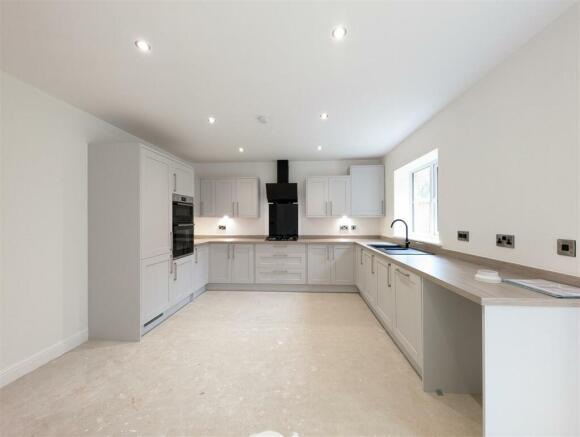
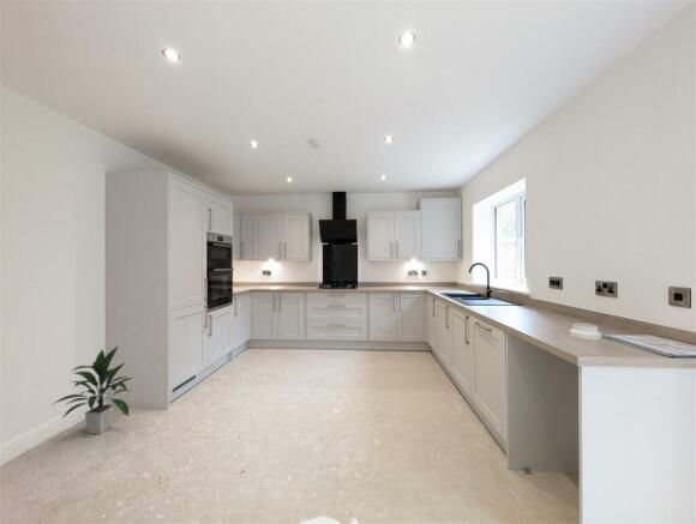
+ indoor plant (100, 391)
